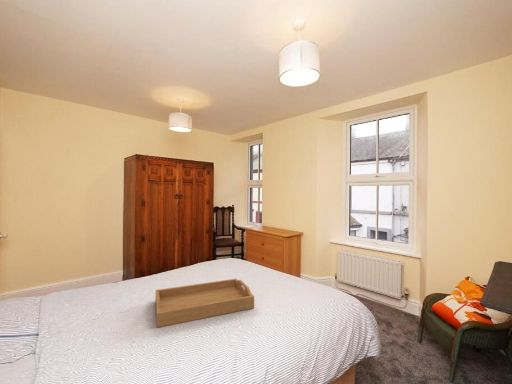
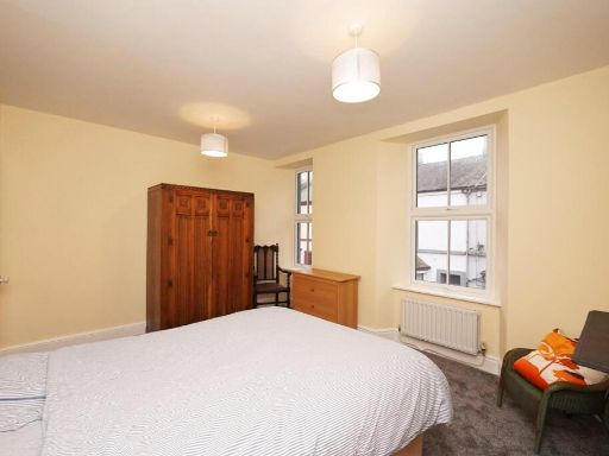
- serving tray (203, 297)
